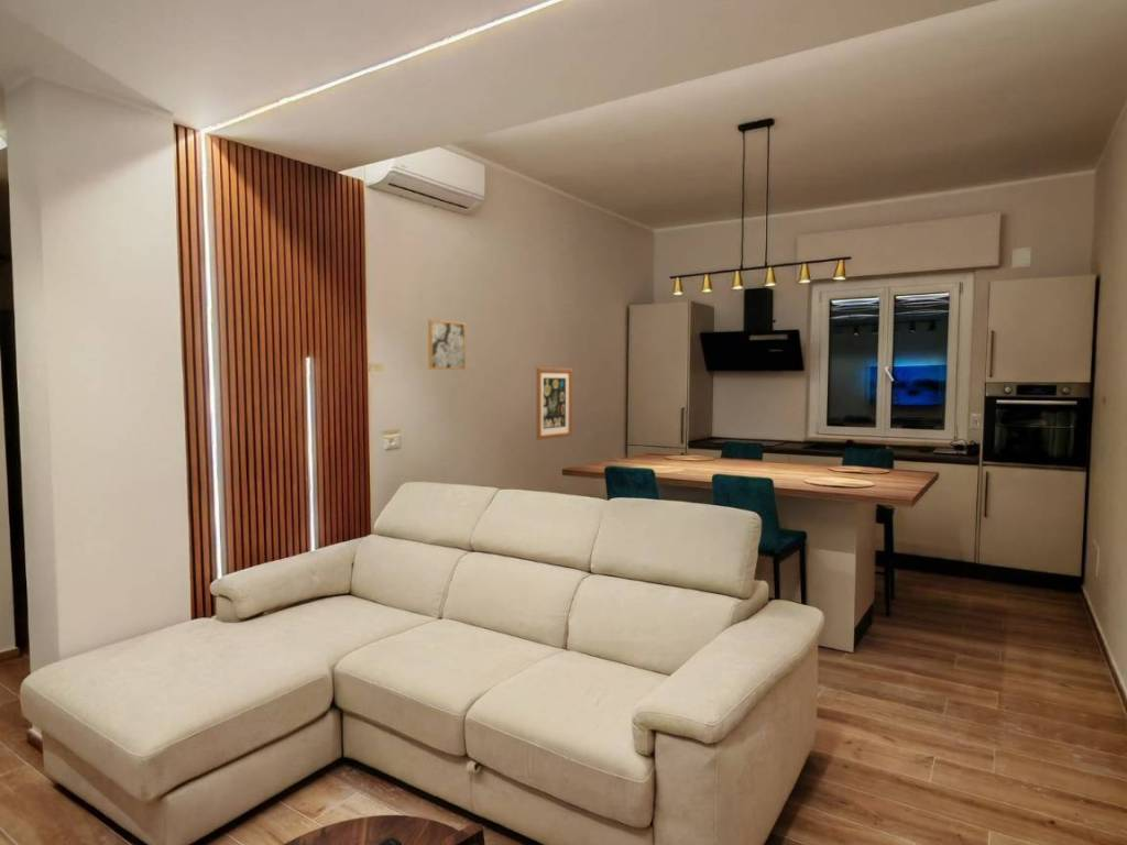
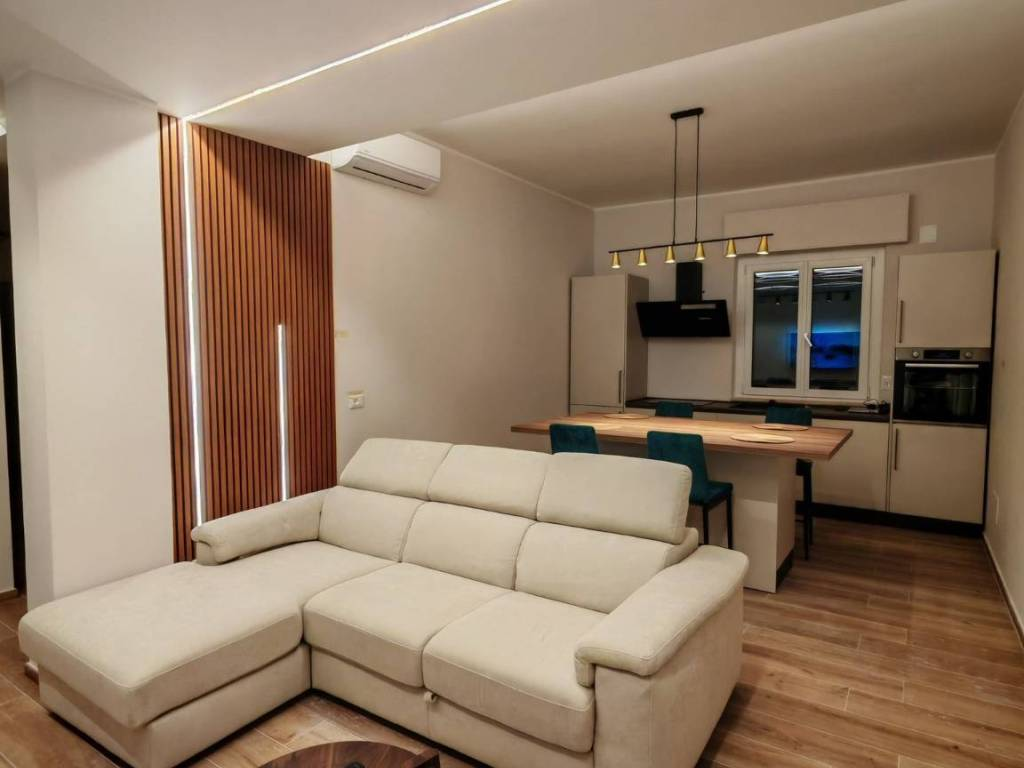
- wall art (447, 345)
- wall art (555, 403)
